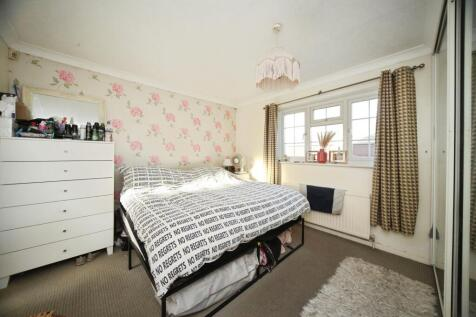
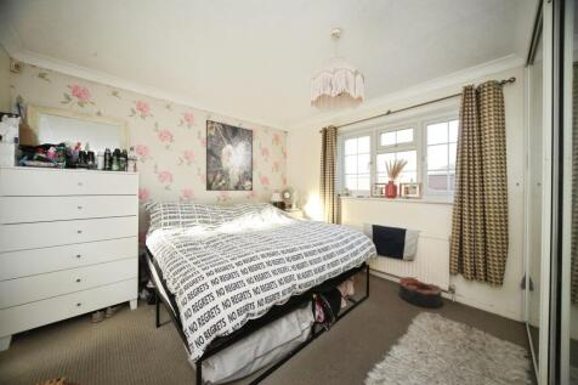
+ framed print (231, 158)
+ basket (419, 290)
